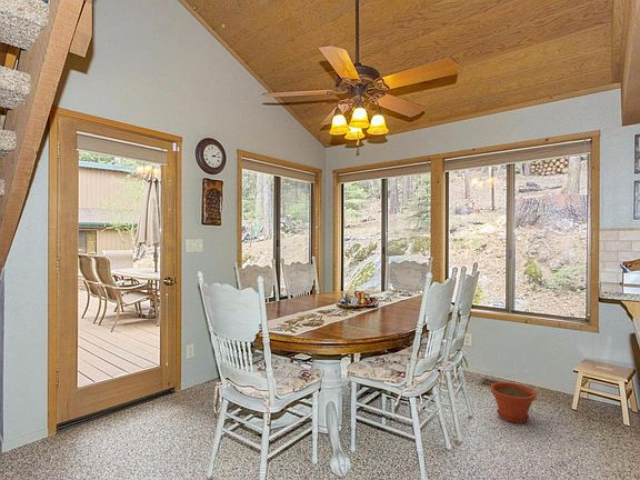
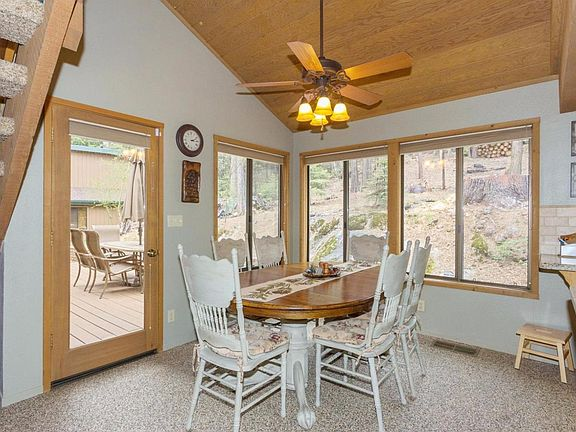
- plant pot (512, 403)
